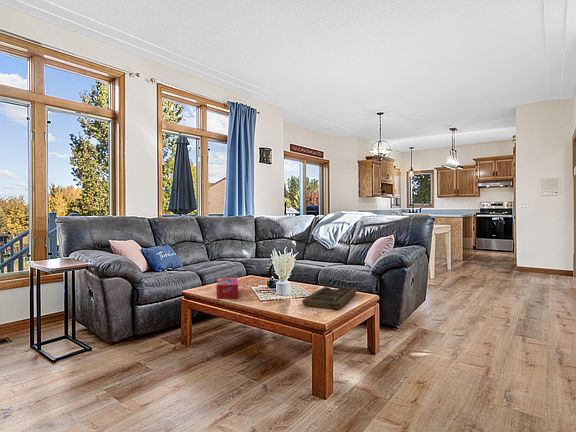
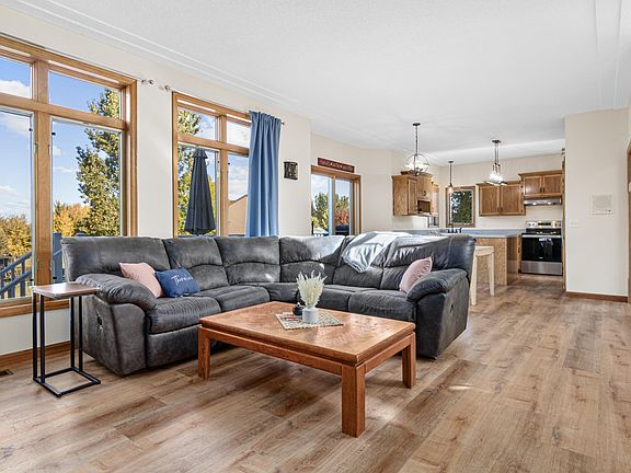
- tissue box (227, 287)
- decorative tray (331, 295)
